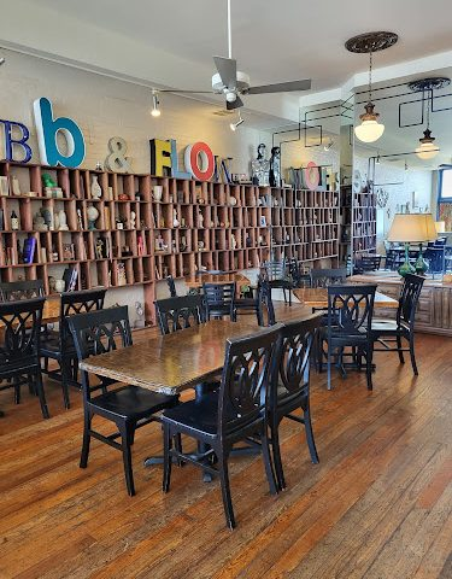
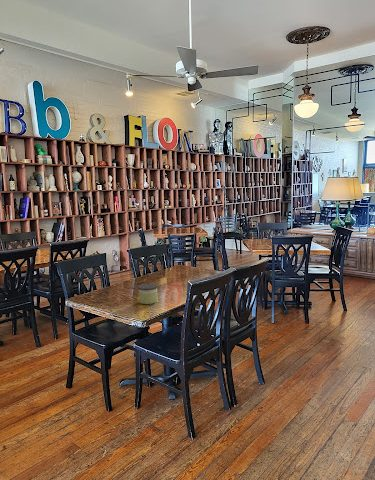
+ candle (148, 293)
